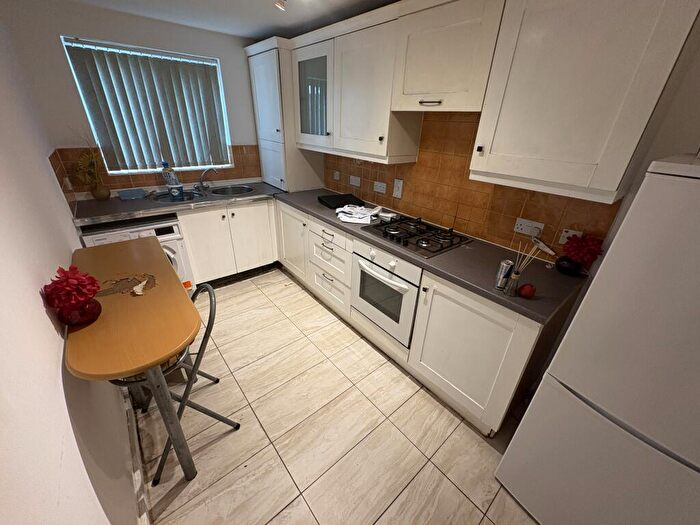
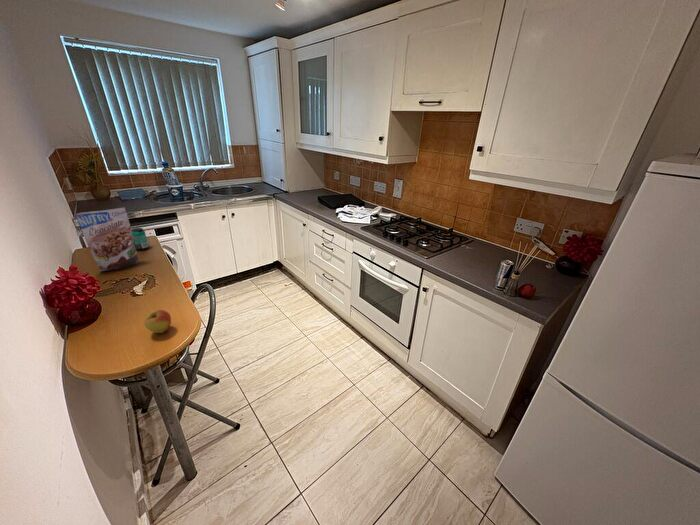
+ apple (158, 321)
+ granola pouch (111, 239)
+ beverage can (139, 239)
